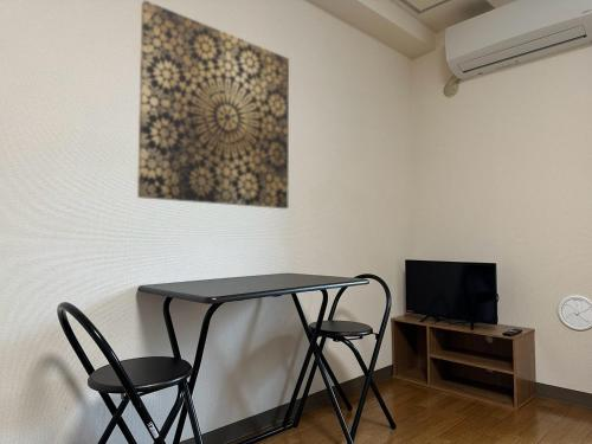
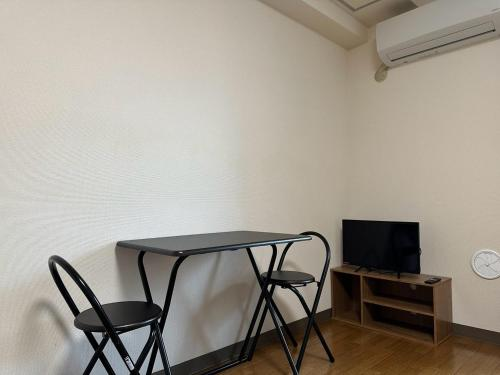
- wall art (224, 117)
